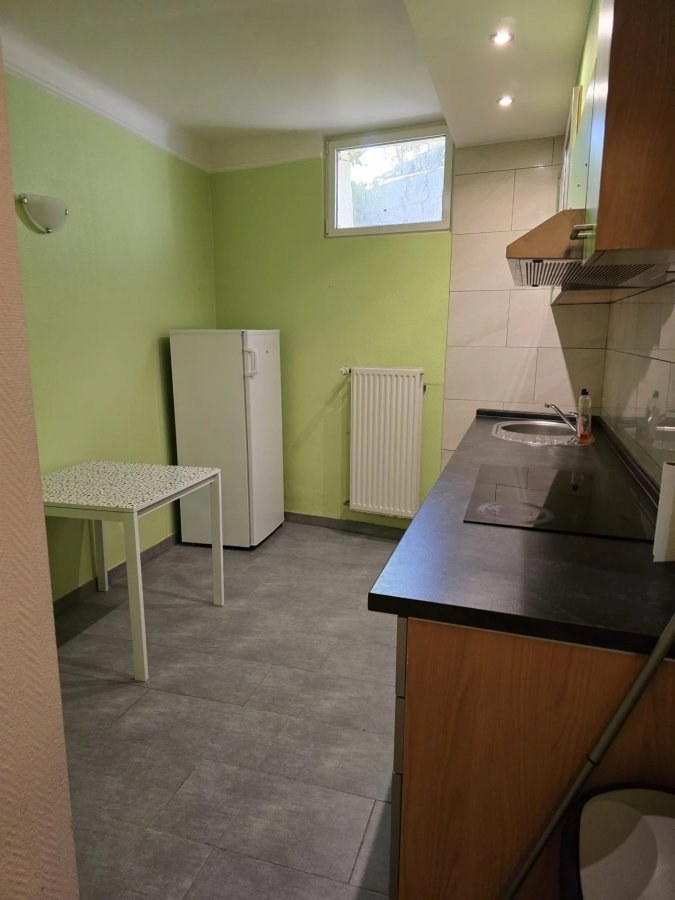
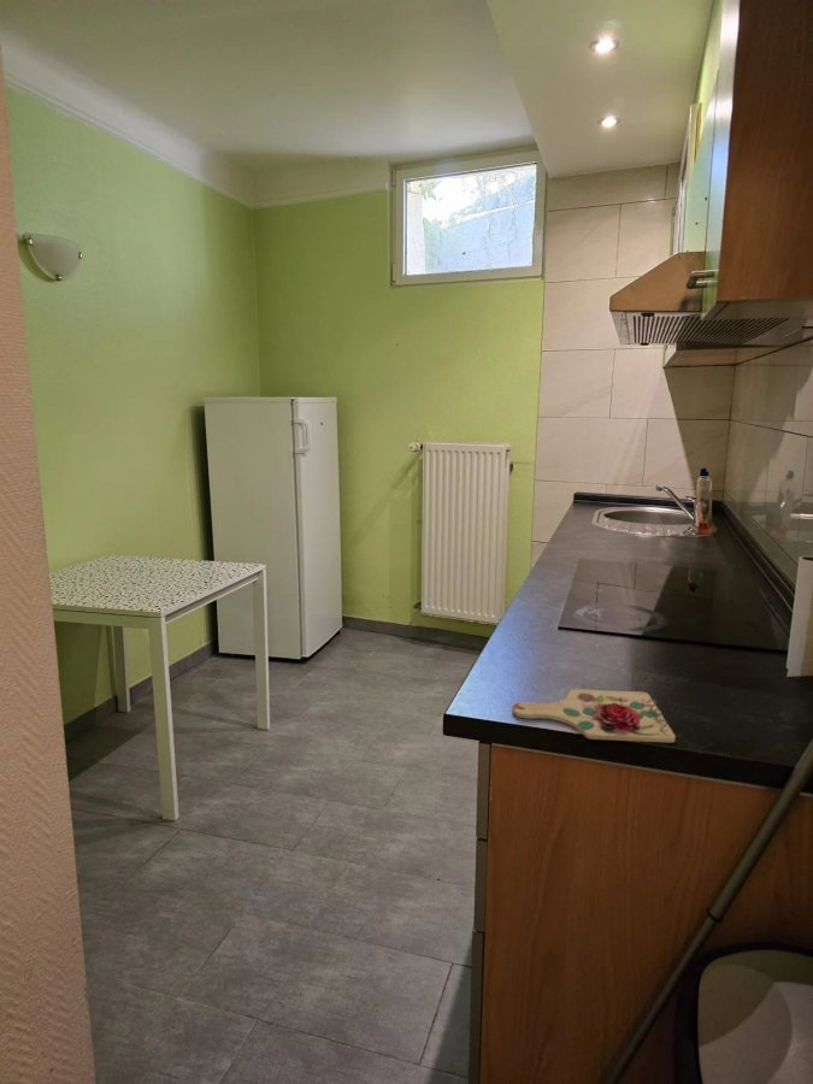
+ cutting board (585, 707)
